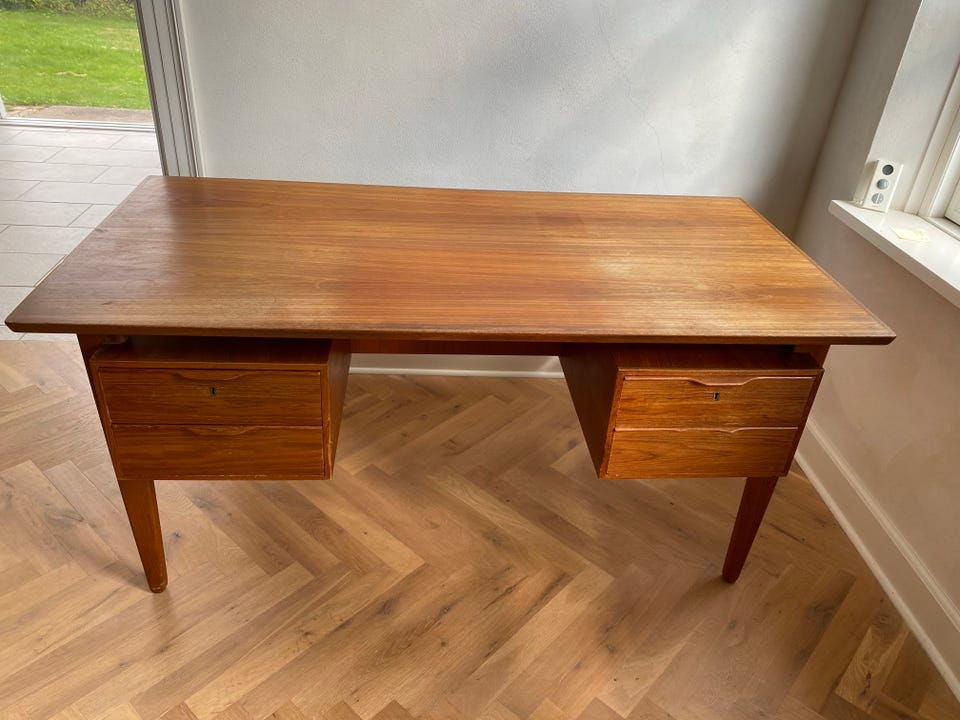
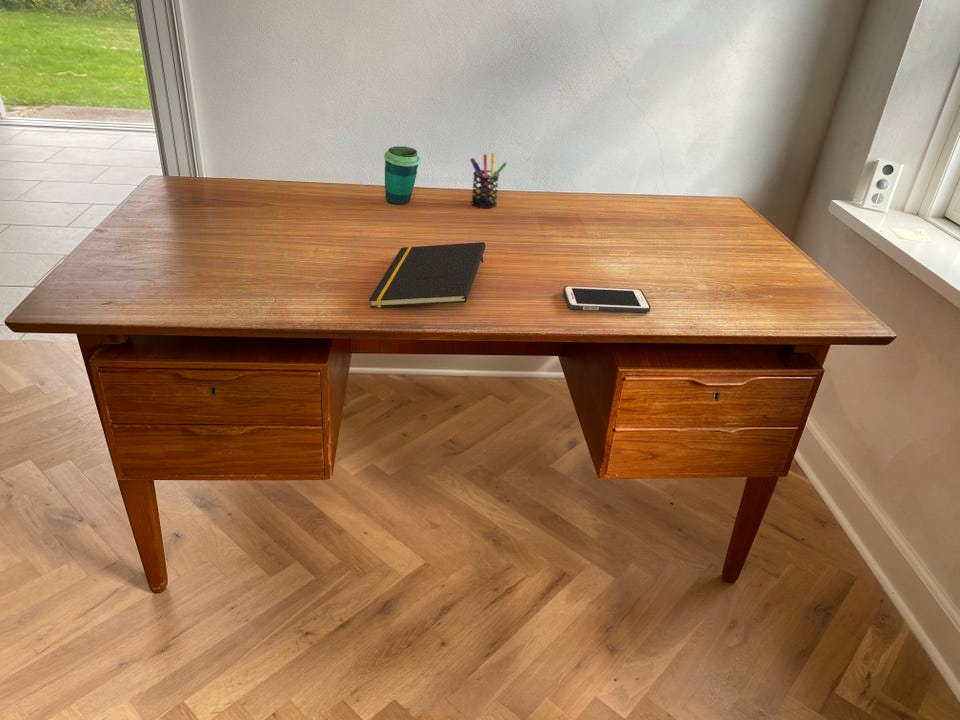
+ cup (401, 176)
+ notepad (430, 272)
+ cell phone (606, 299)
+ pen holder (488, 178)
